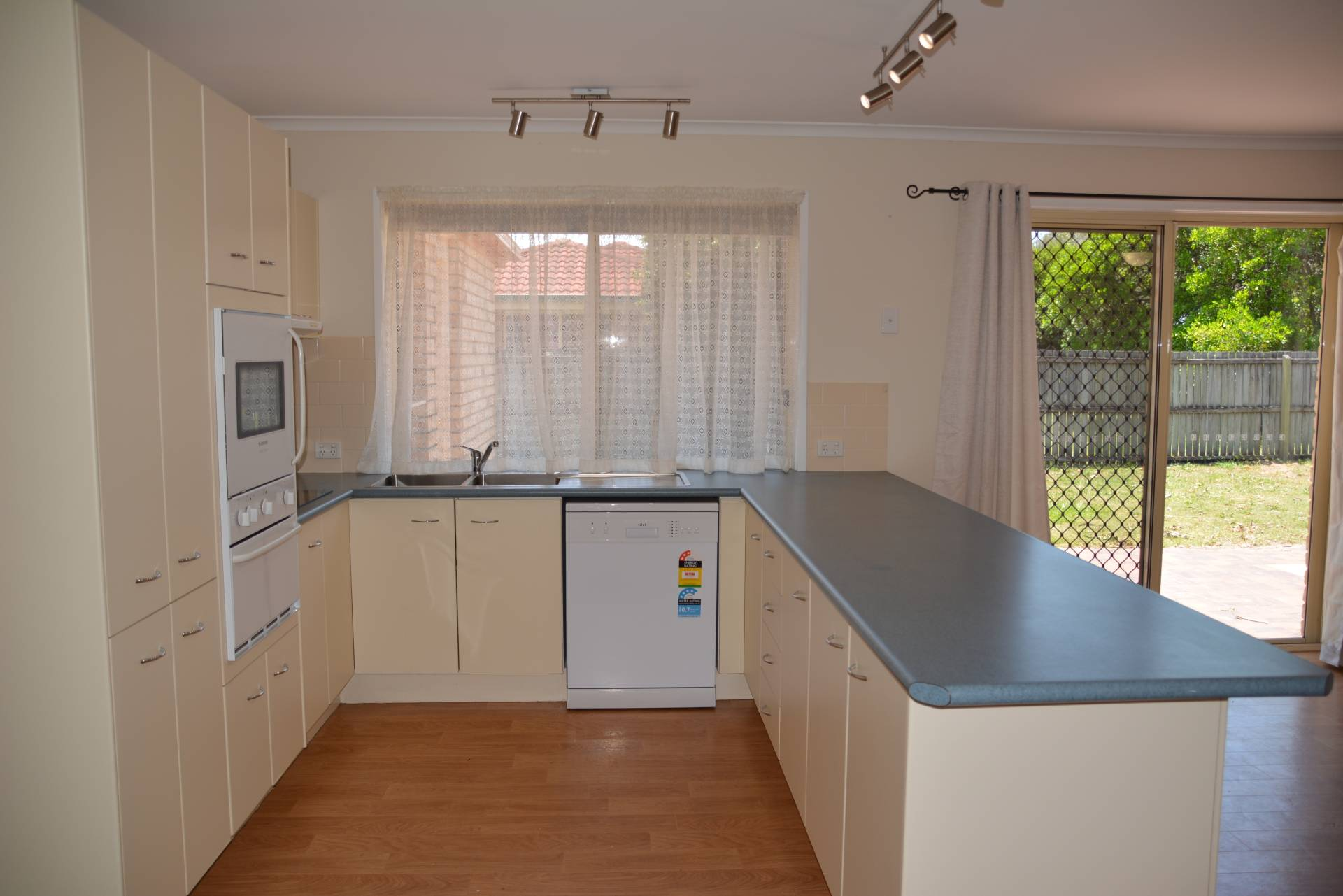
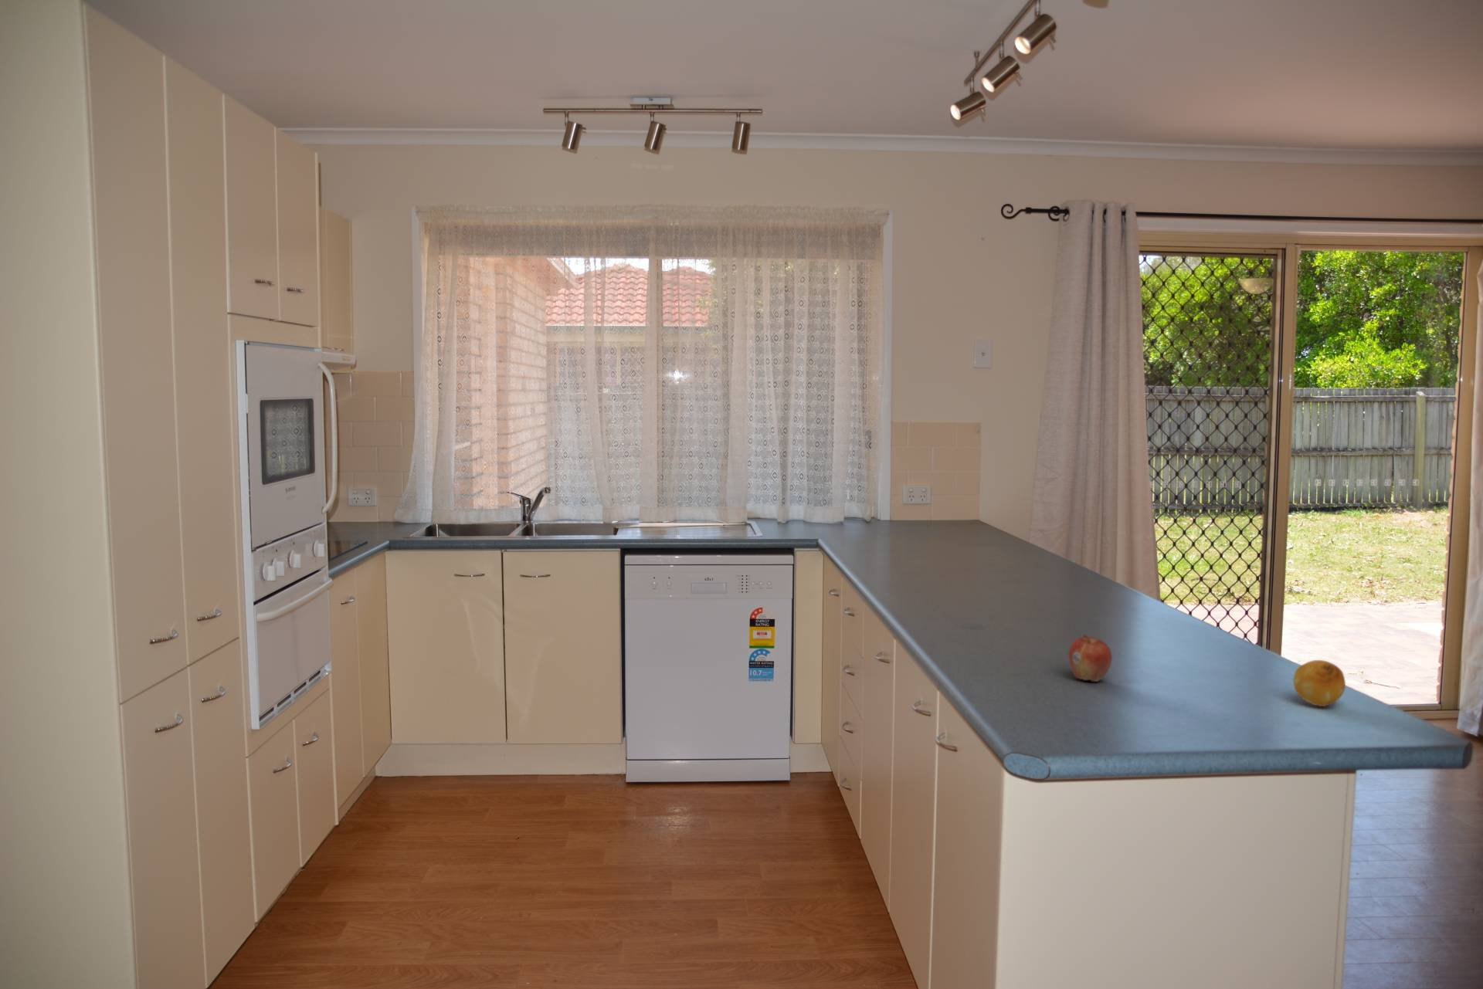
+ fruit (1090, 657)
+ fruit (1318, 682)
